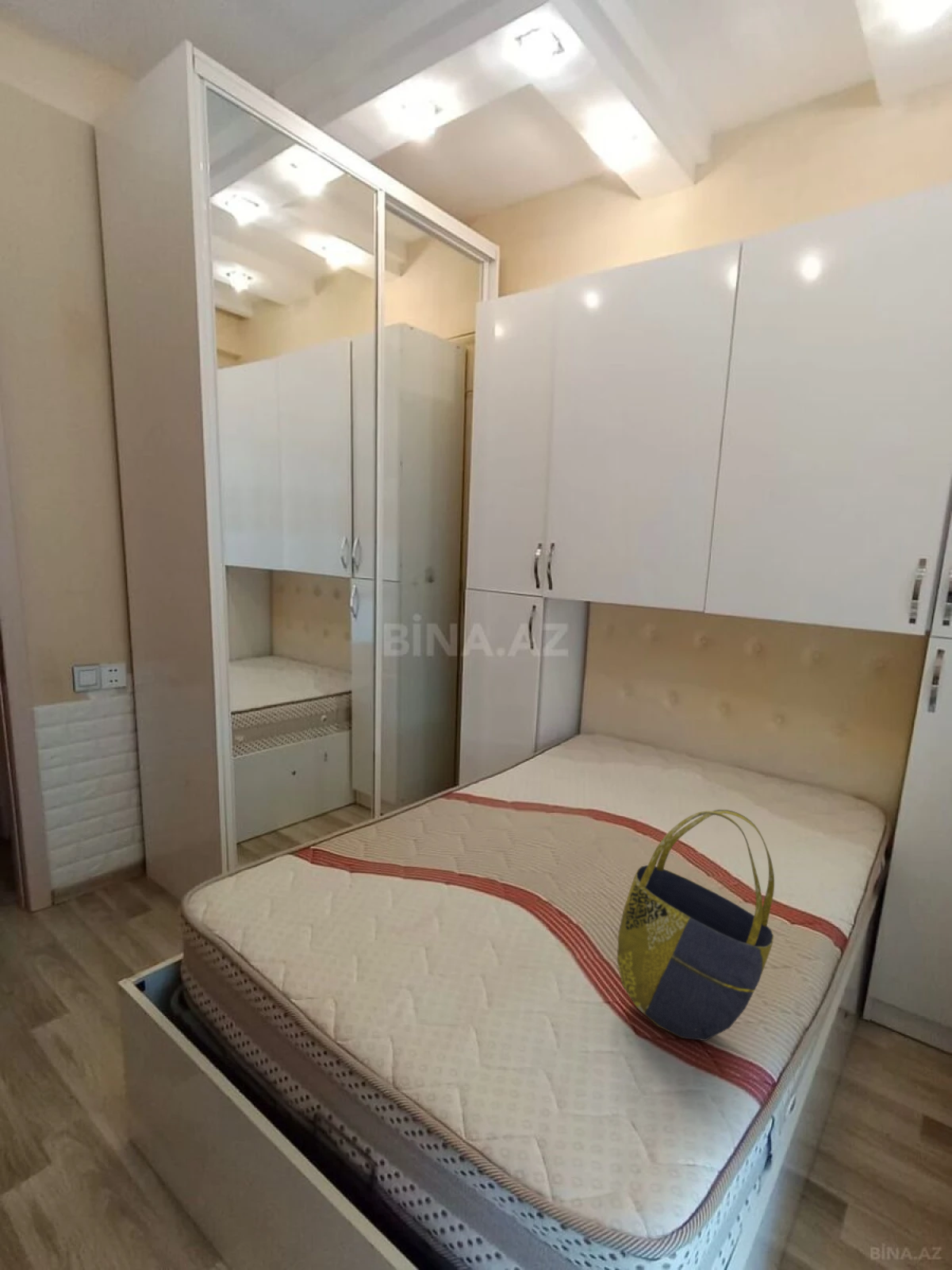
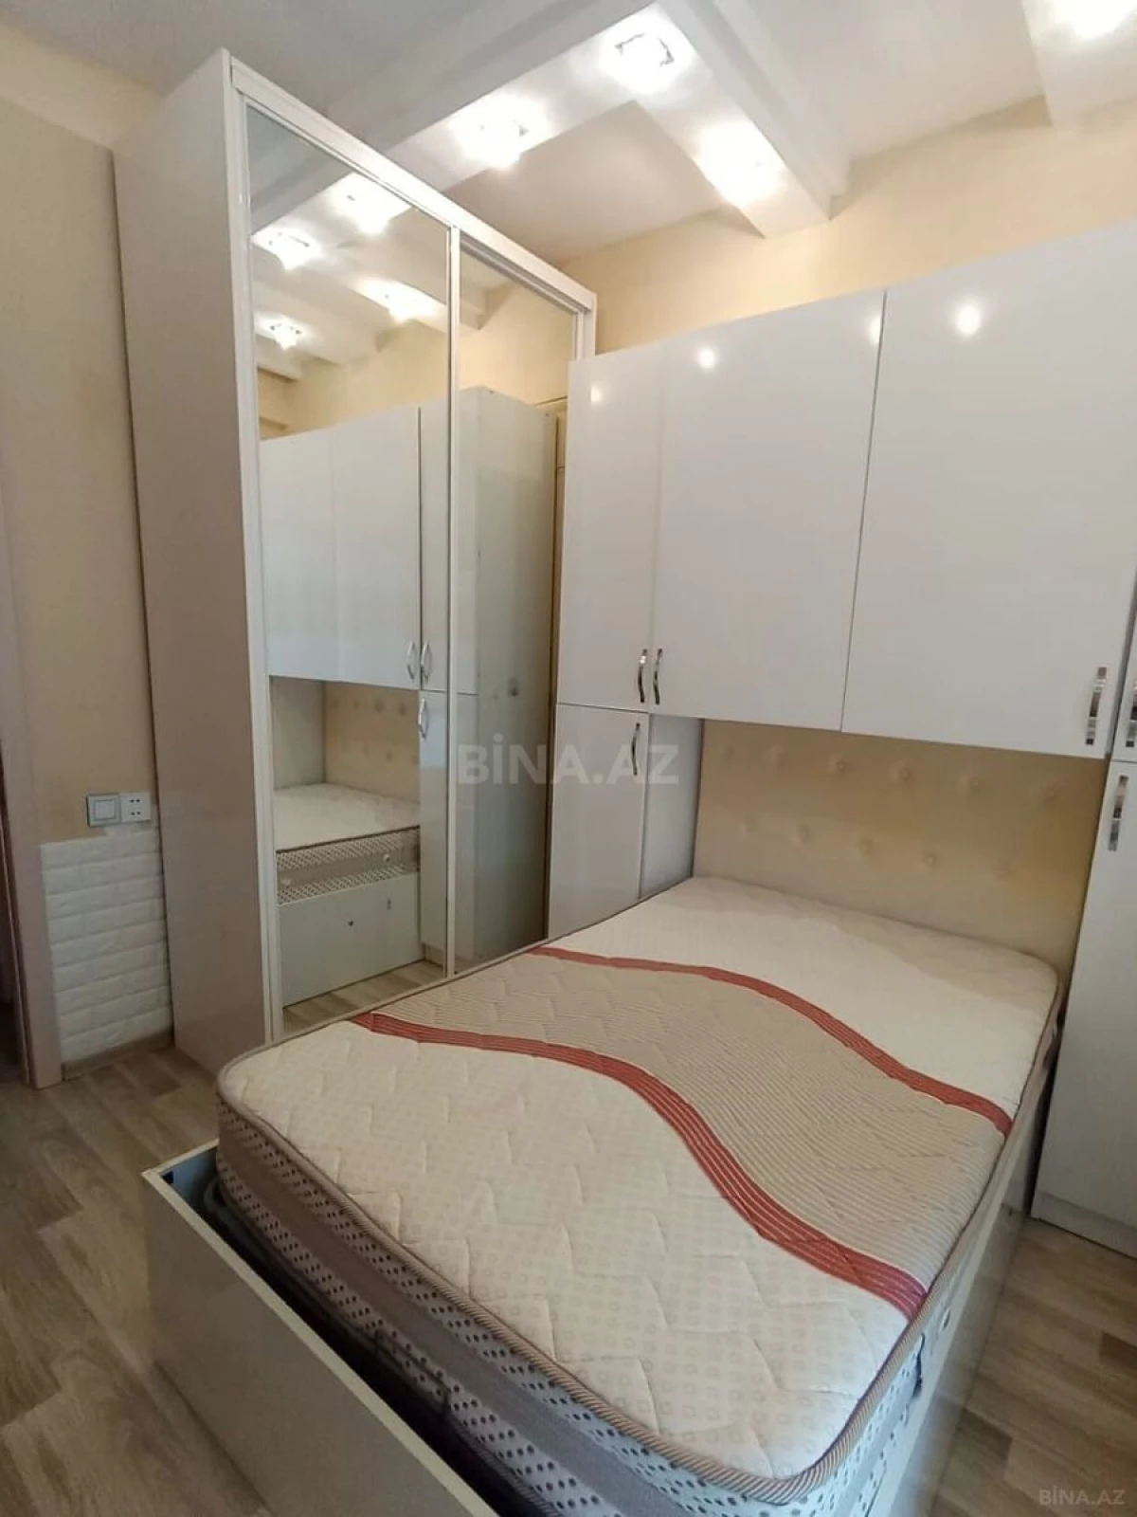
- tote bag (692, 921)
